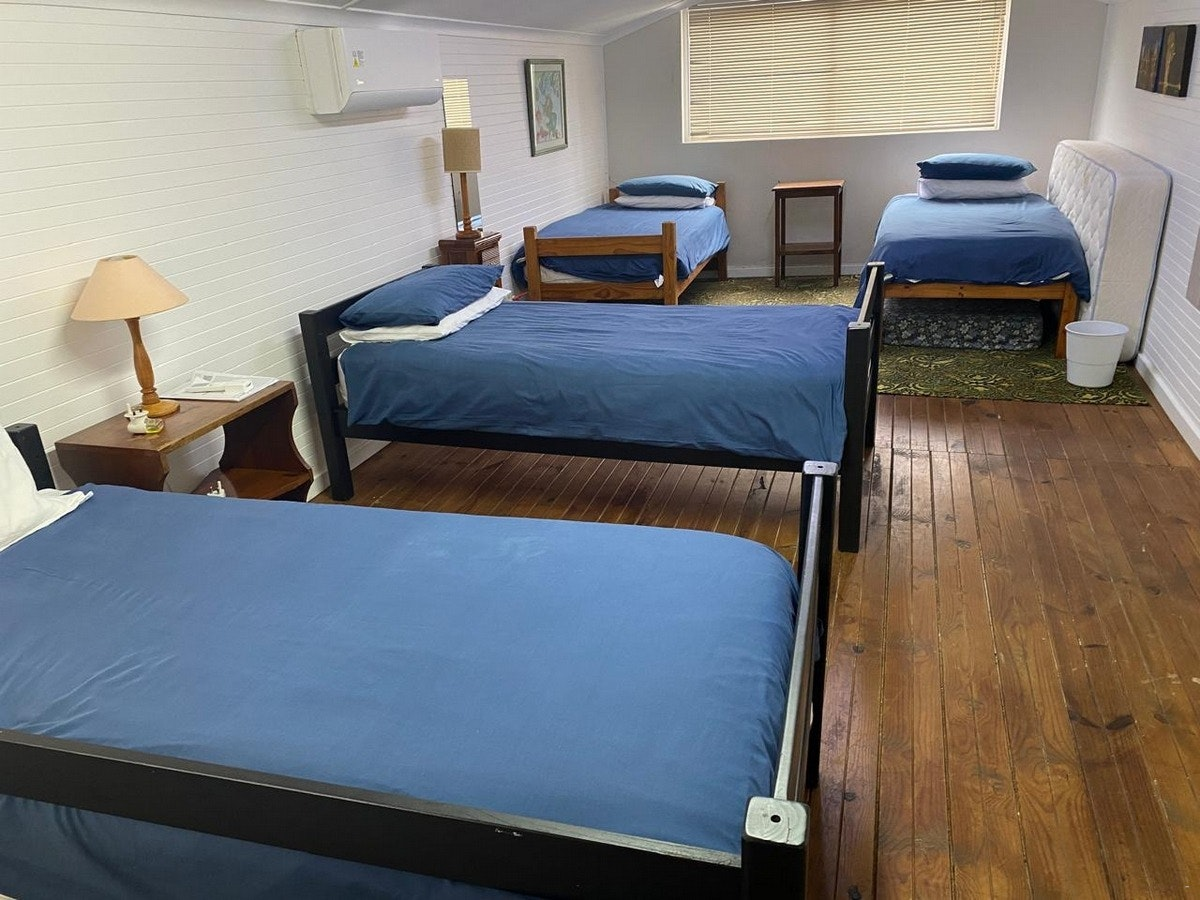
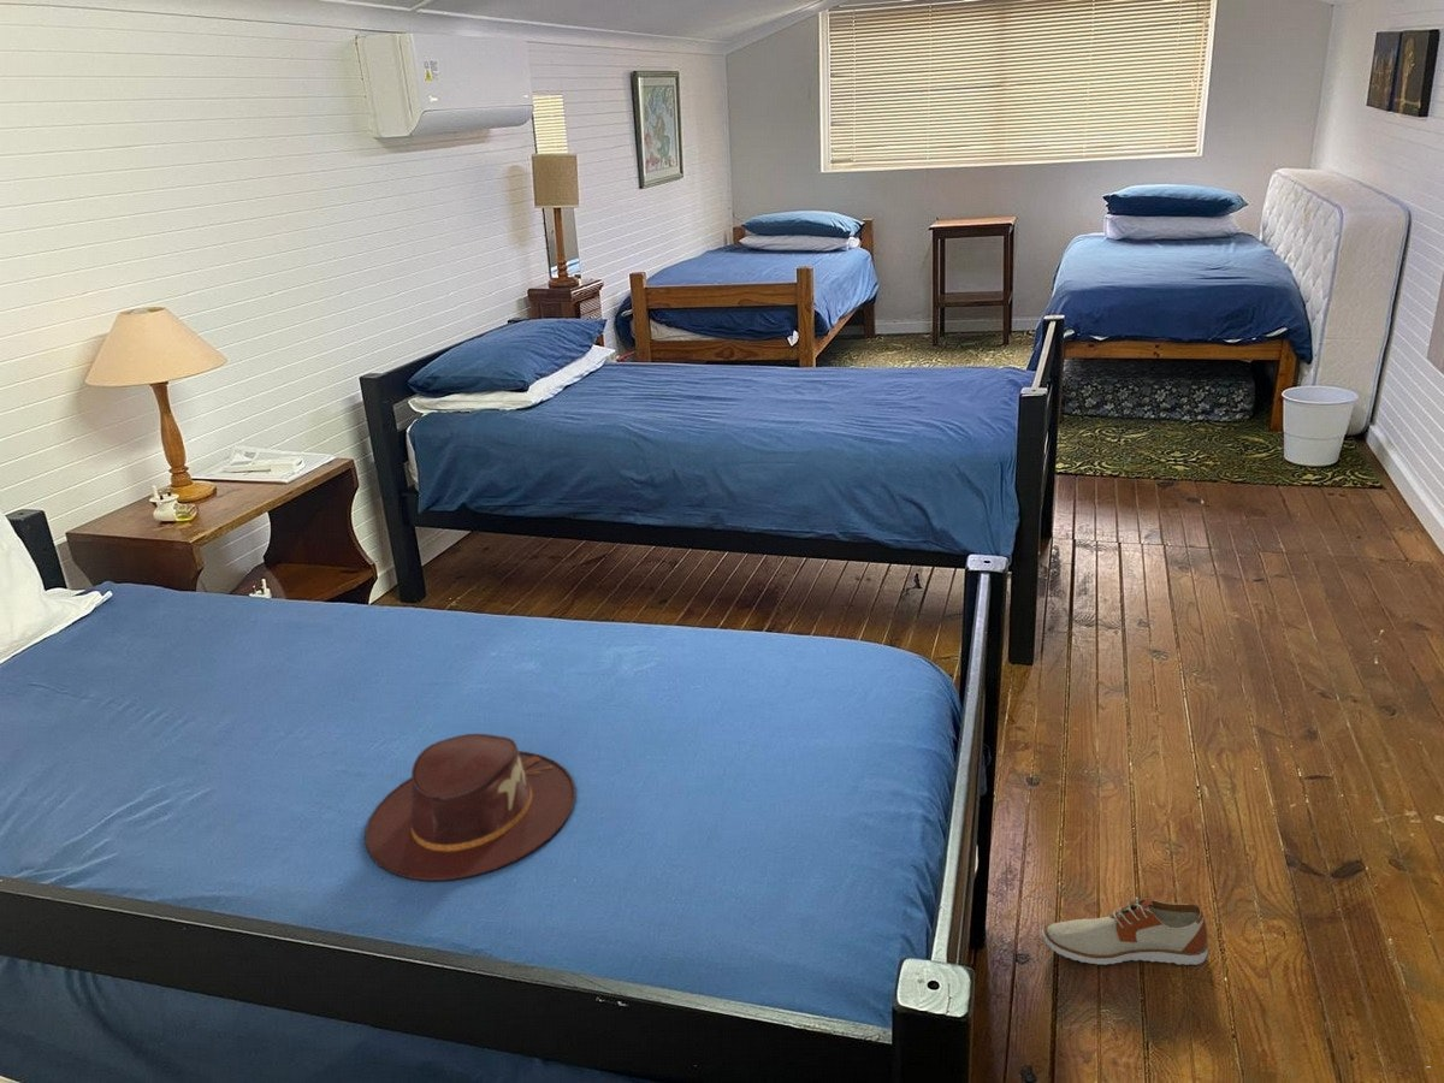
+ hat (468, 782)
+ shoe (1124, 923)
